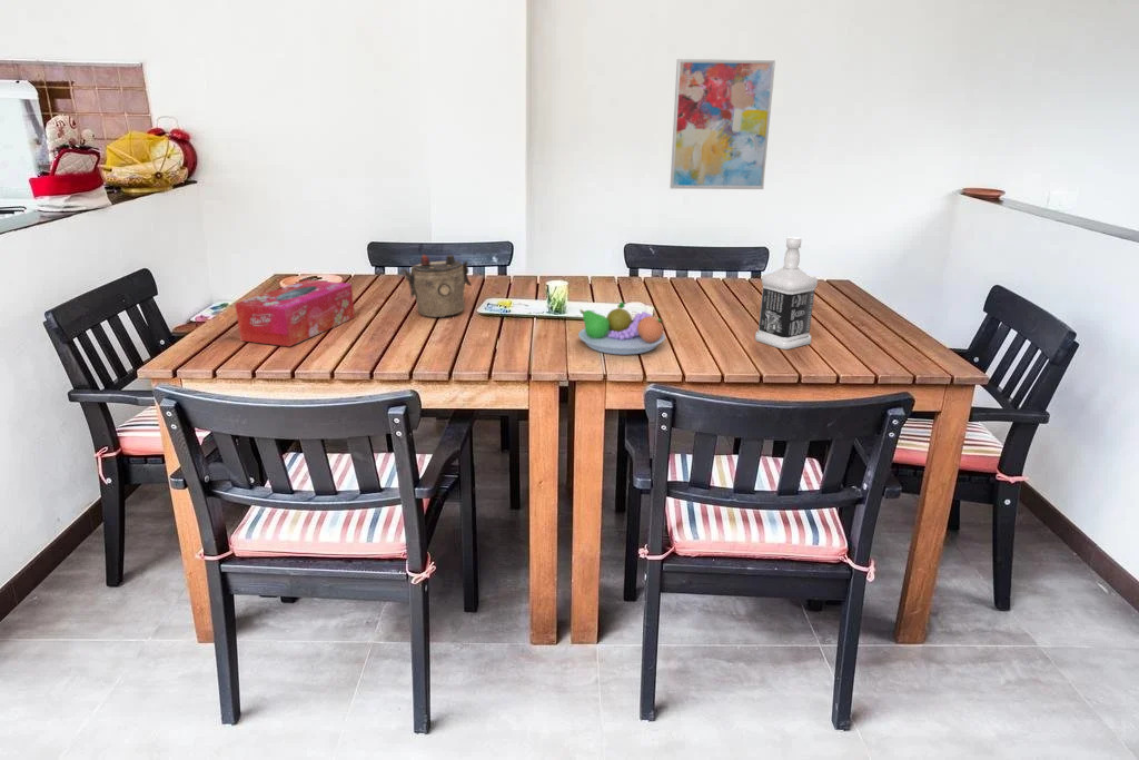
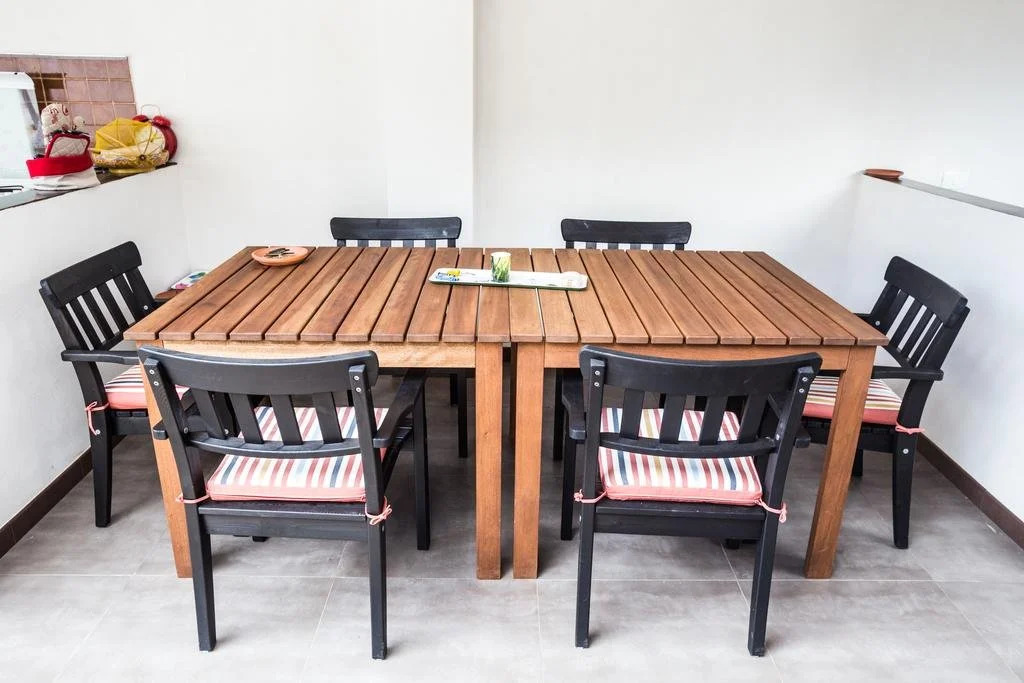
- tissue box (298, 310)
- teapot (436, 284)
- wall art (721, 126)
- bottle (788, 290)
- fruit bowl (620, 326)
